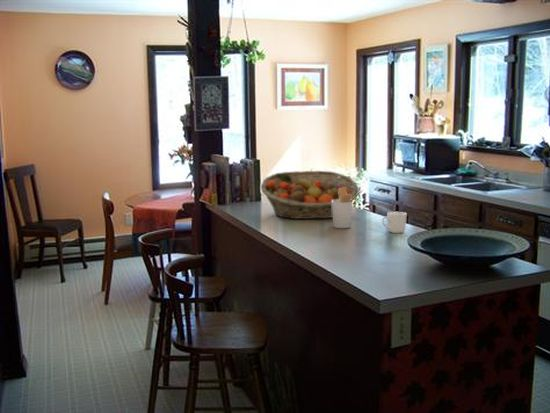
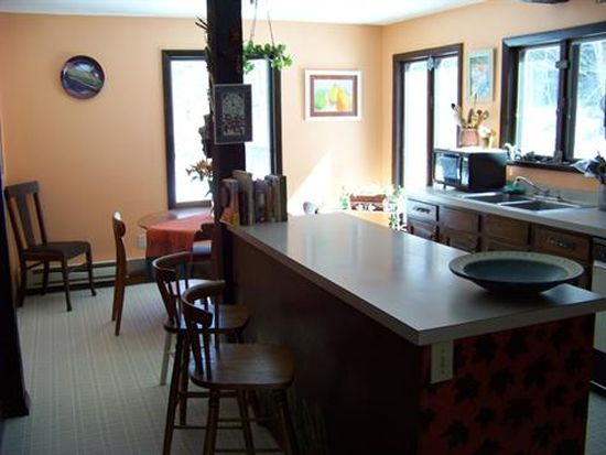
- fruit basket (309, 194)
- mug (393, 222)
- utensil holder (347, 207)
